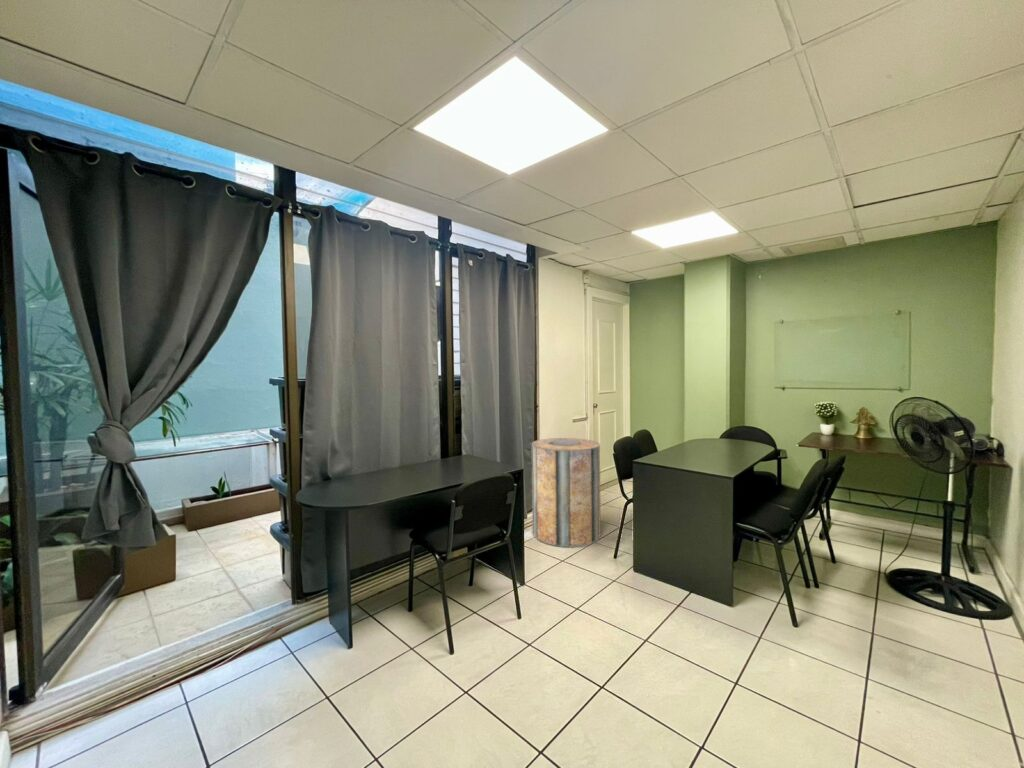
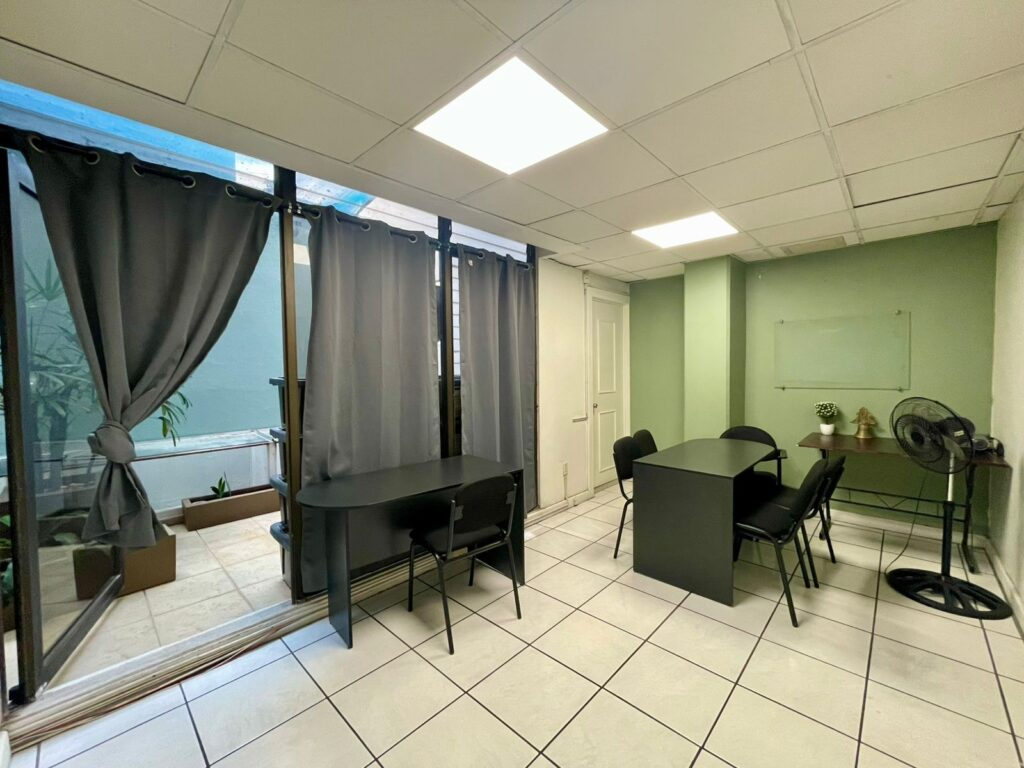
- trash can (565, 488)
